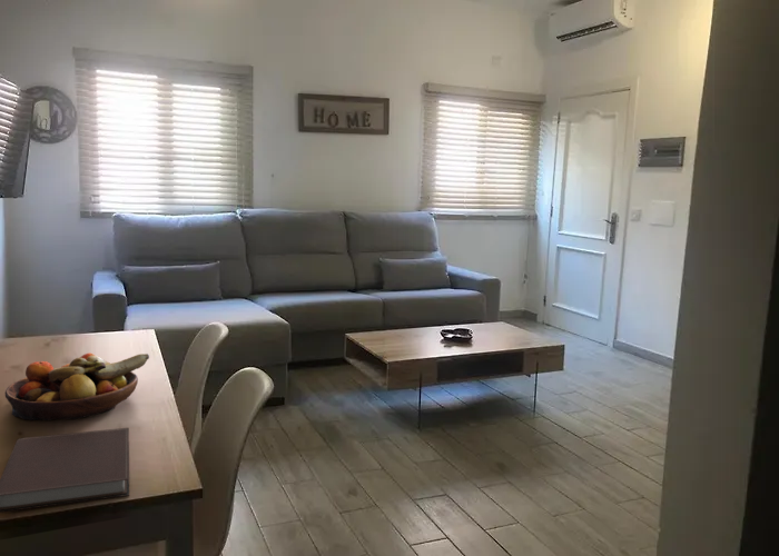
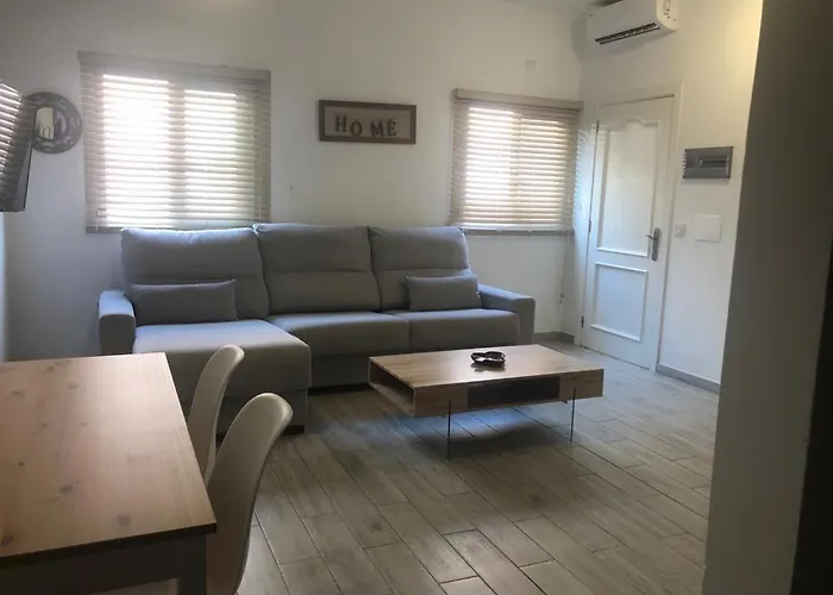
- fruit bowl (75, 377)
- notebook (69, 465)
